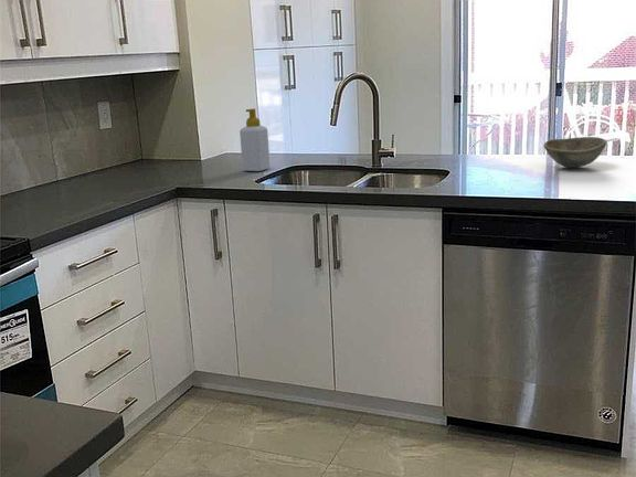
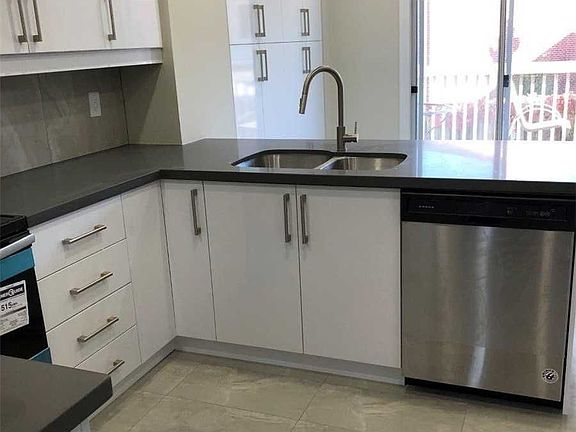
- soap bottle (254, 139)
- bowl (573, 152)
